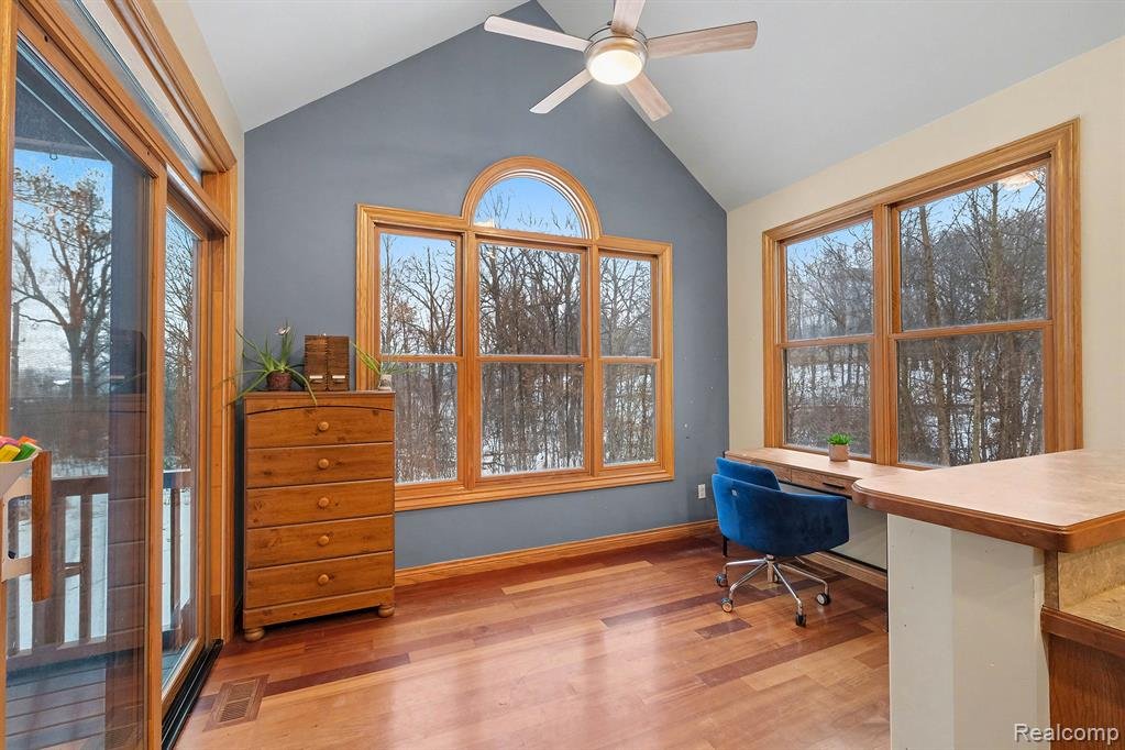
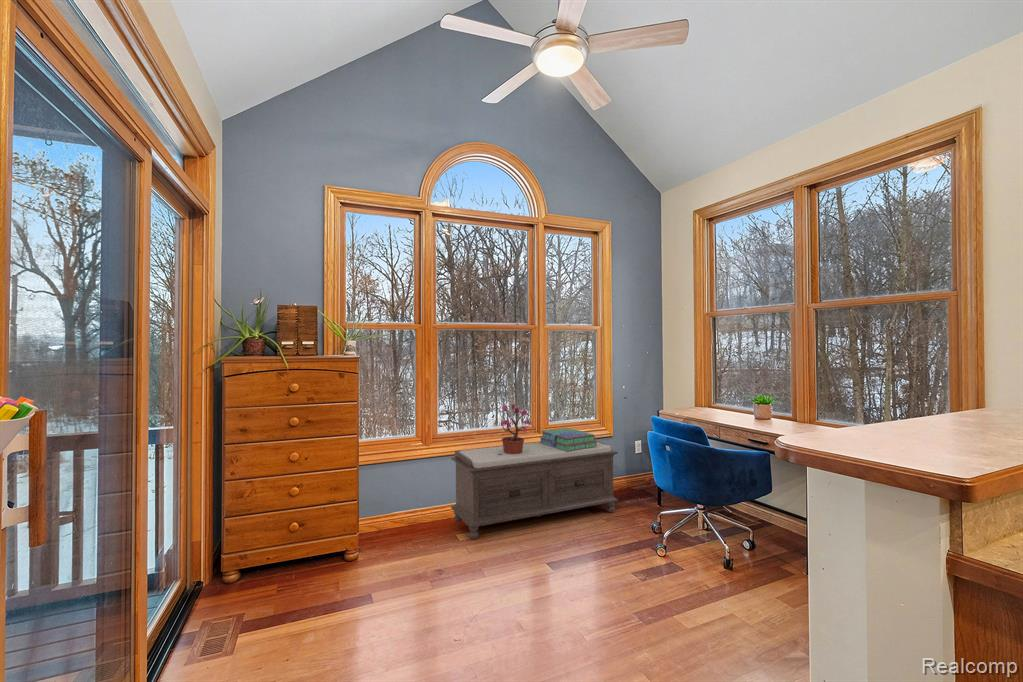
+ stack of books (567, 438)
+ bench (536, 482)
+ potted plant (510, 426)
